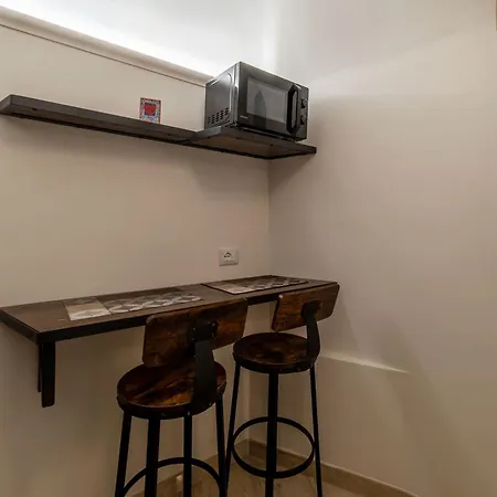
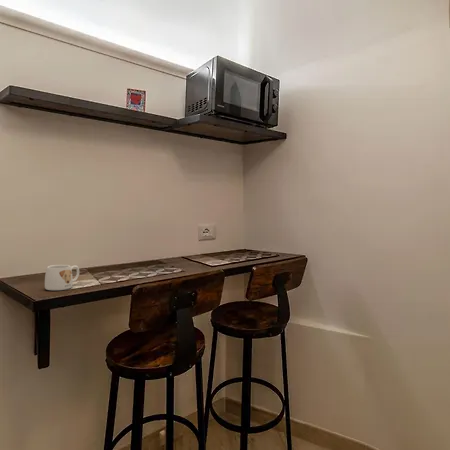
+ mug (63, 276)
